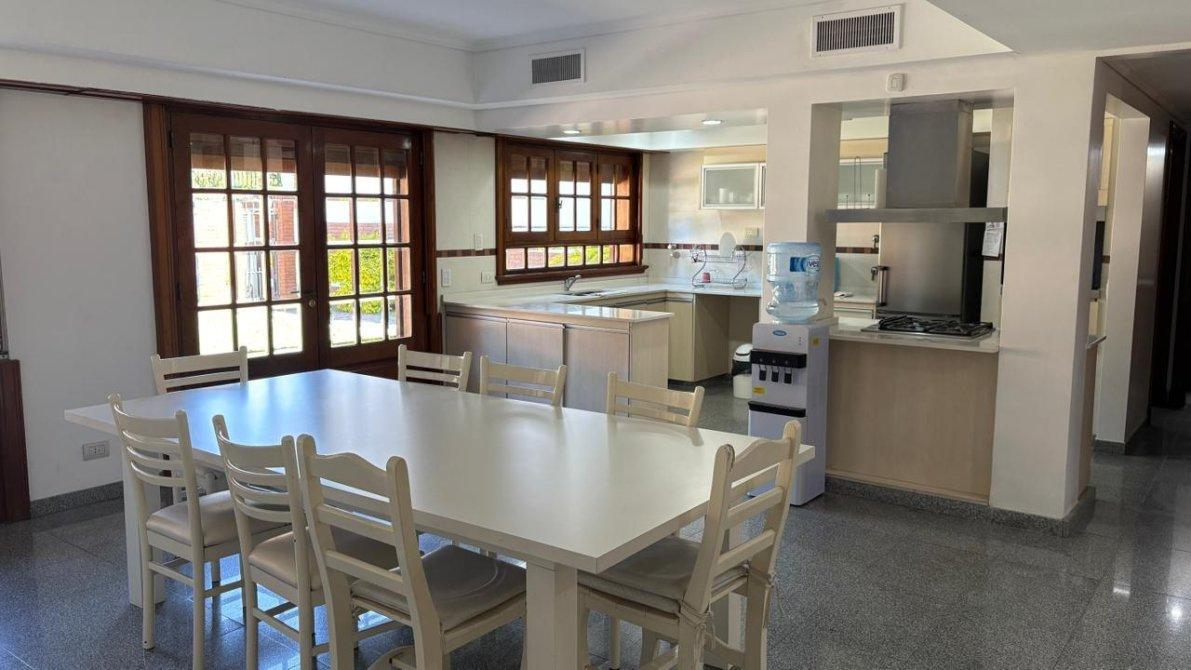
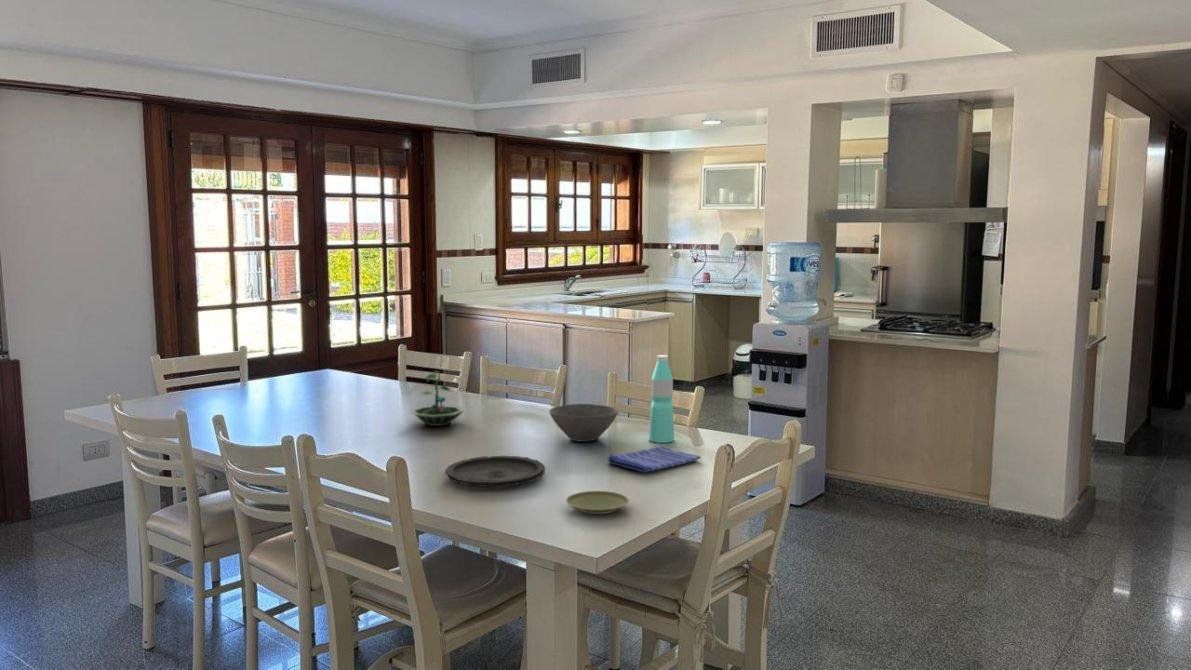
+ terrarium (436, 381)
+ bowl (583, 424)
+ water bottle (661, 398)
+ plate (597, 503)
+ plate (495, 471)
+ dish towel (653, 457)
